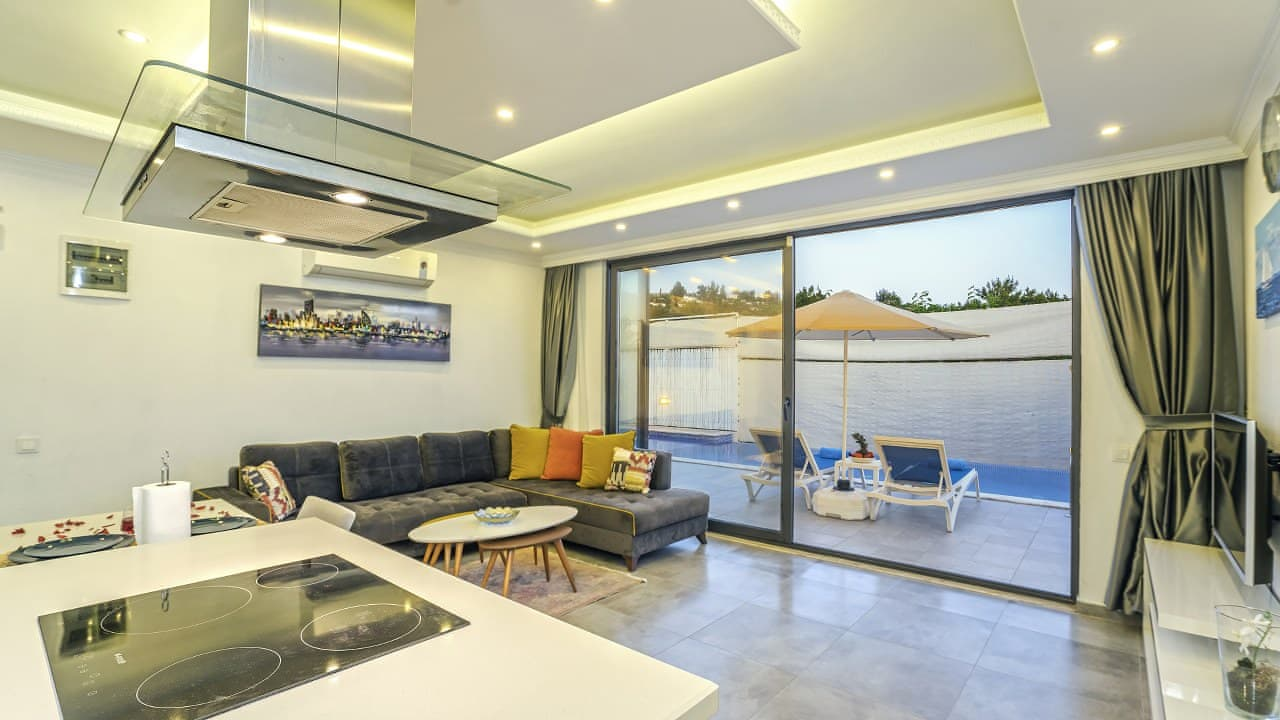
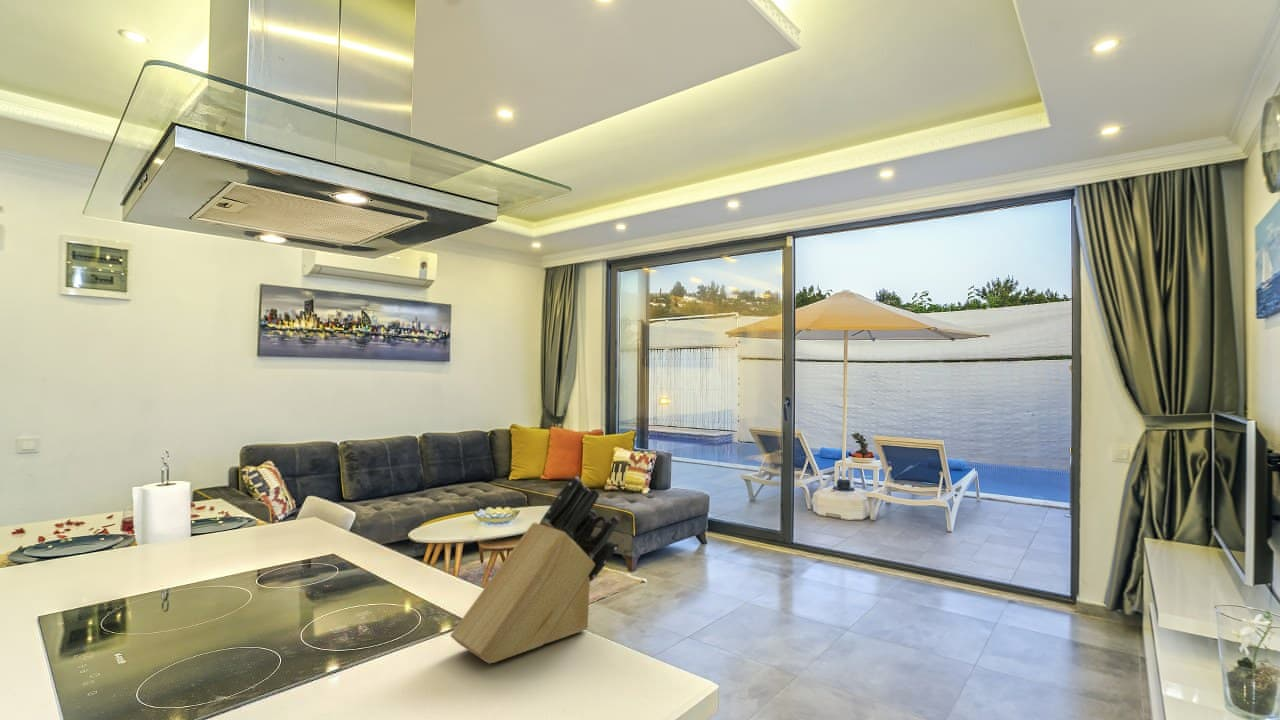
+ knife block (543, 558)
